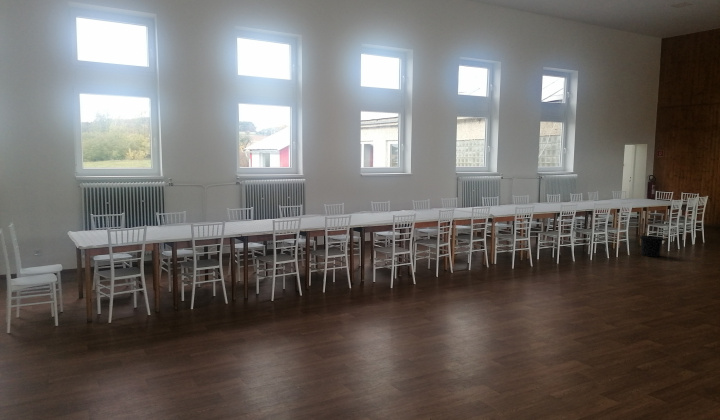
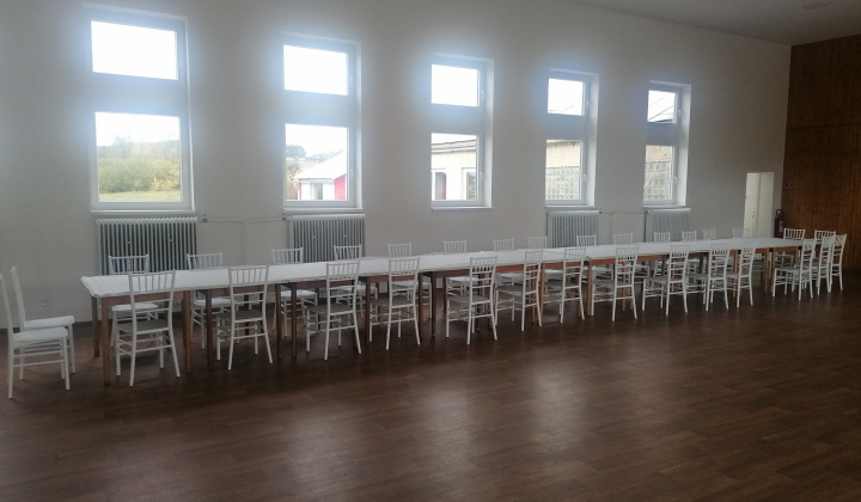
- trash can (651, 246)
